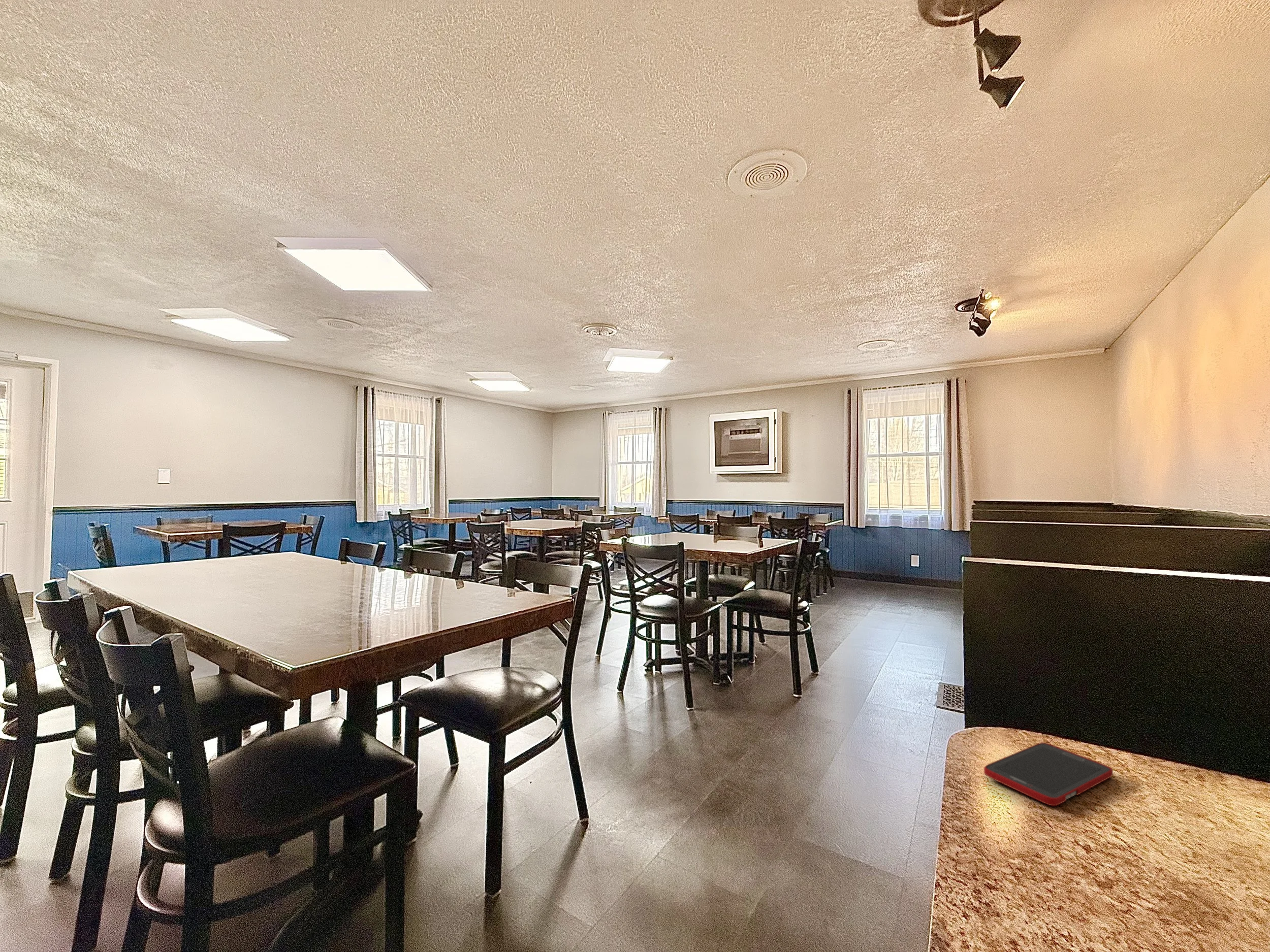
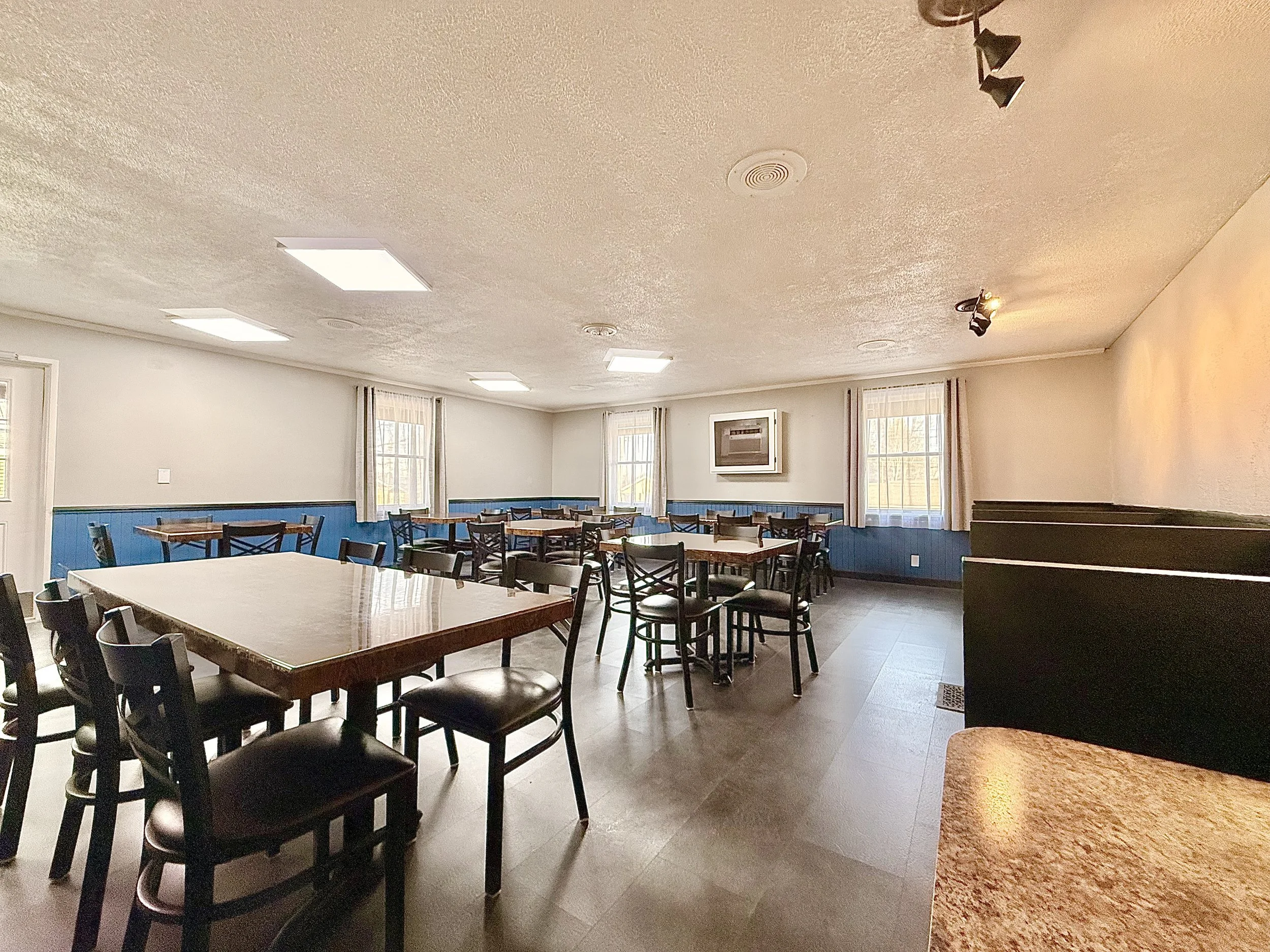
- cell phone (1048, 771)
